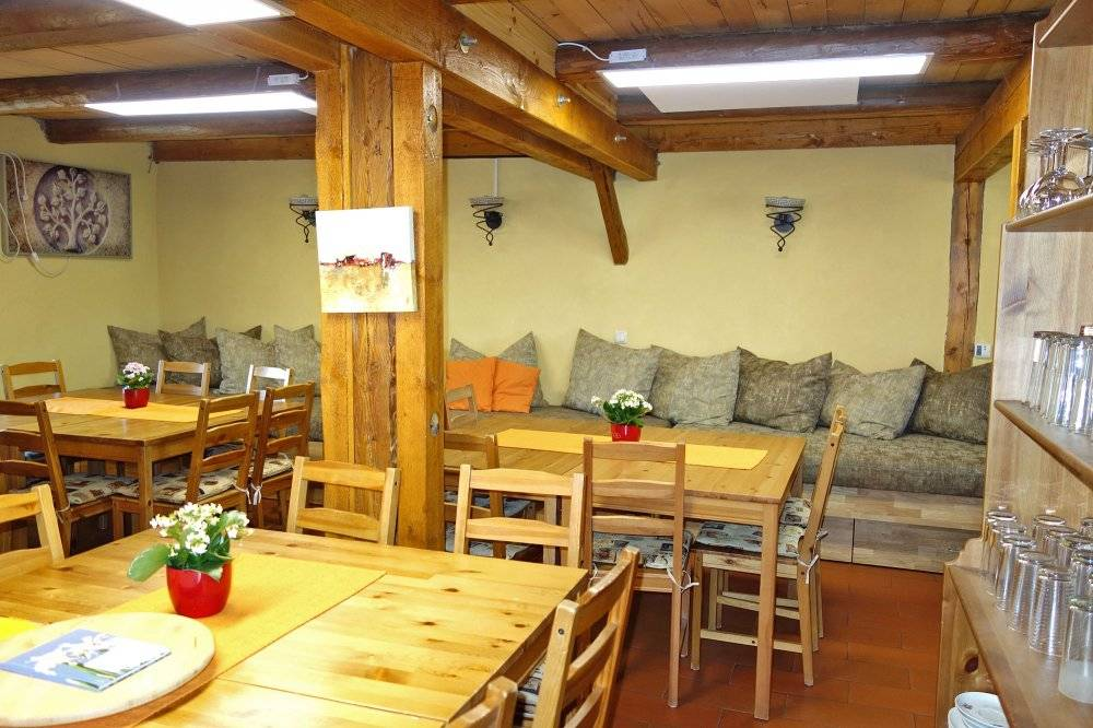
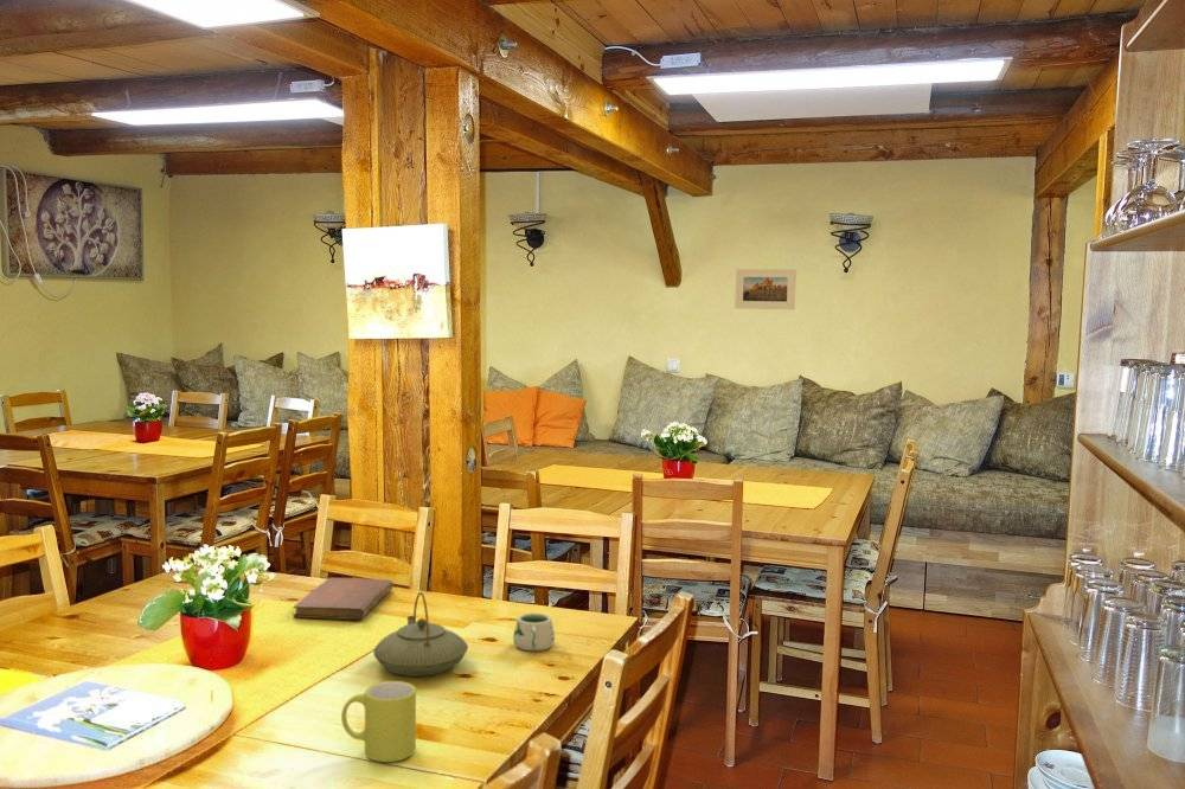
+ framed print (764, 289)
+ notebook (345, 597)
+ teapot (419, 628)
+ mug (533, 634)
+ mug (378, 720)
